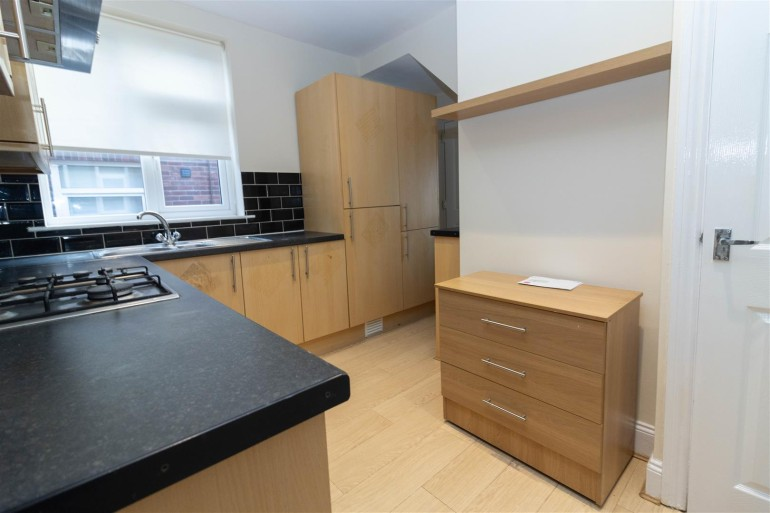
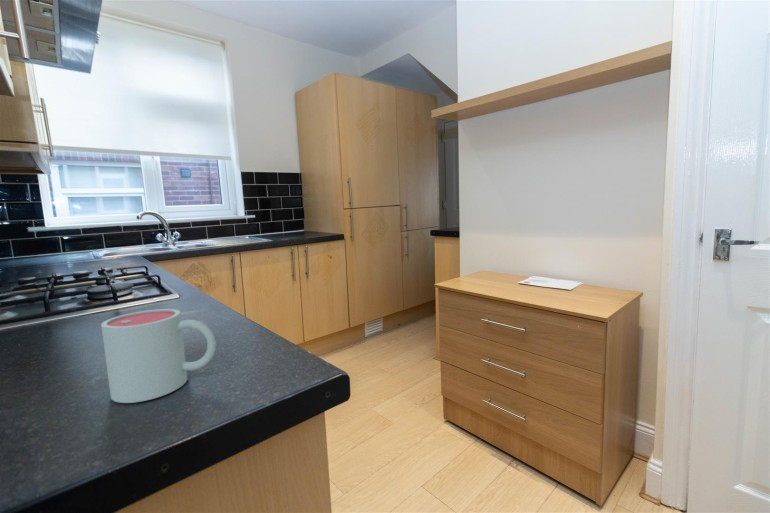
+ mug (164, 350)
